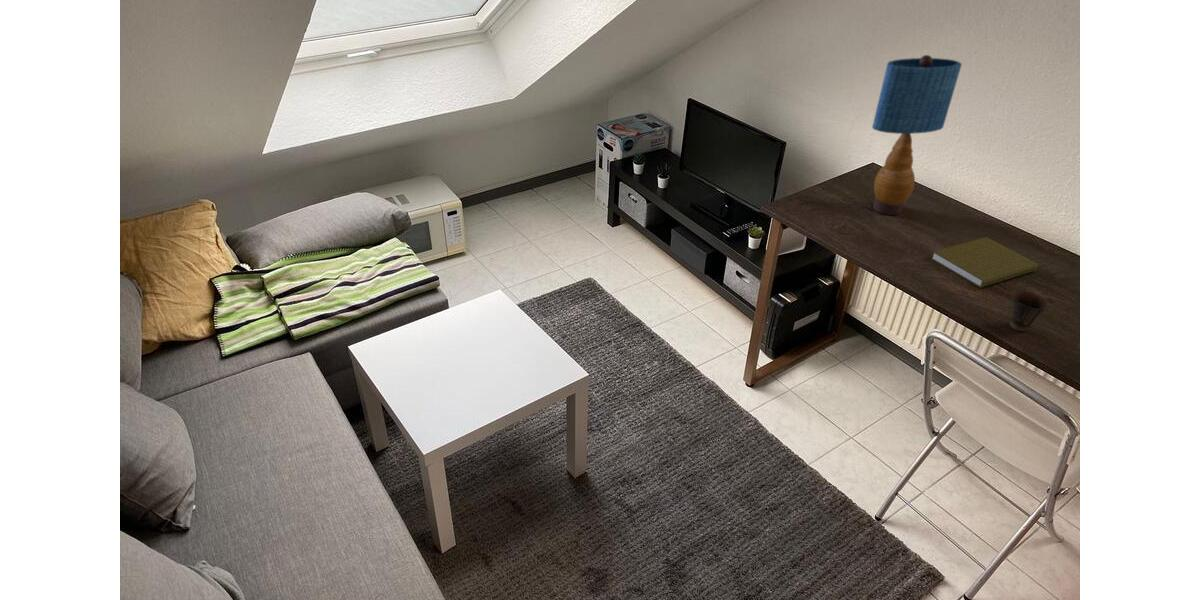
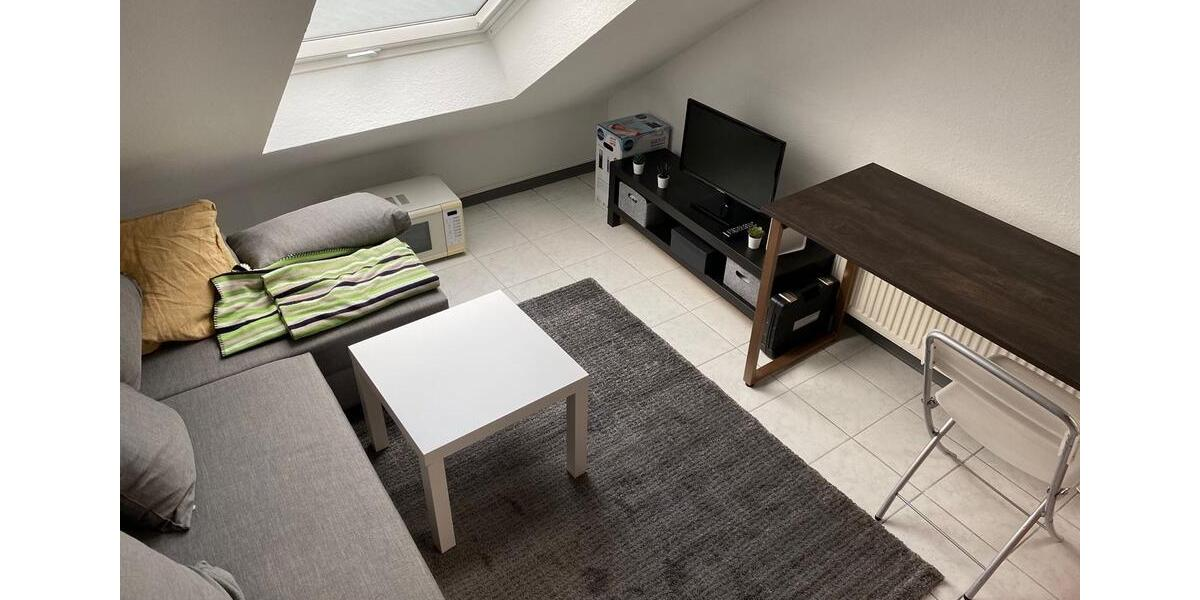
- table lamp (904, 136)
- cup (1024, 313)
- book (984, 261)
